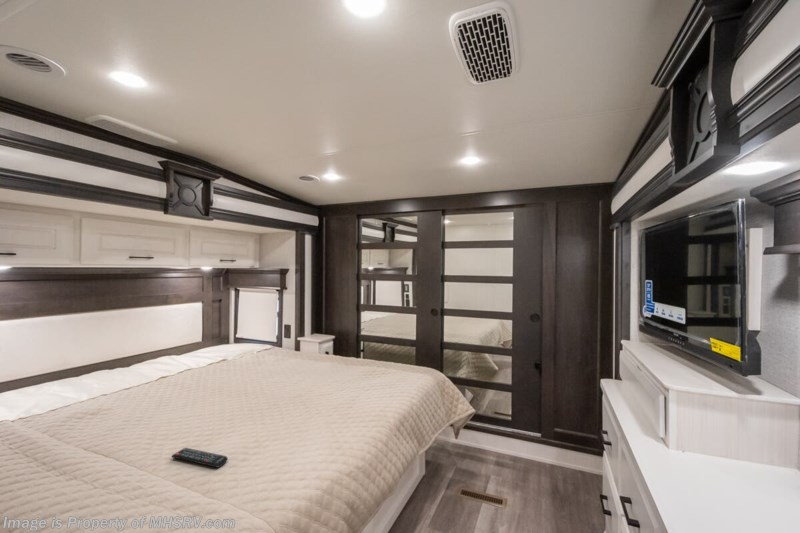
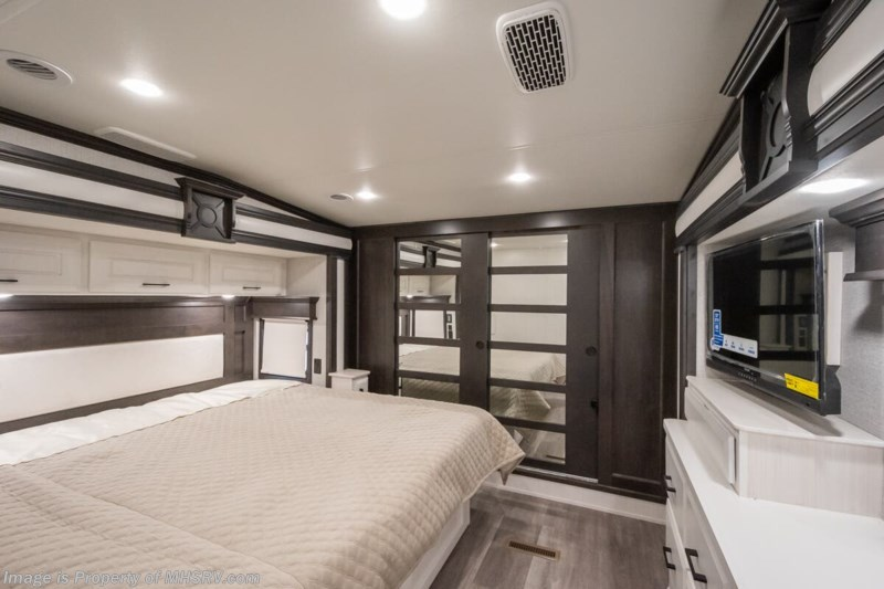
- remote control (199, 457)
